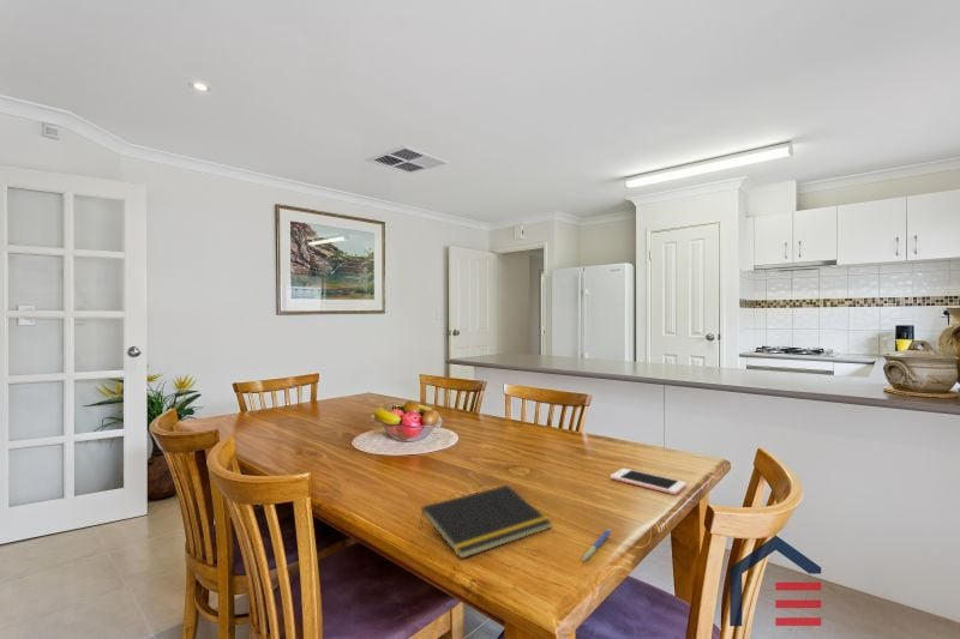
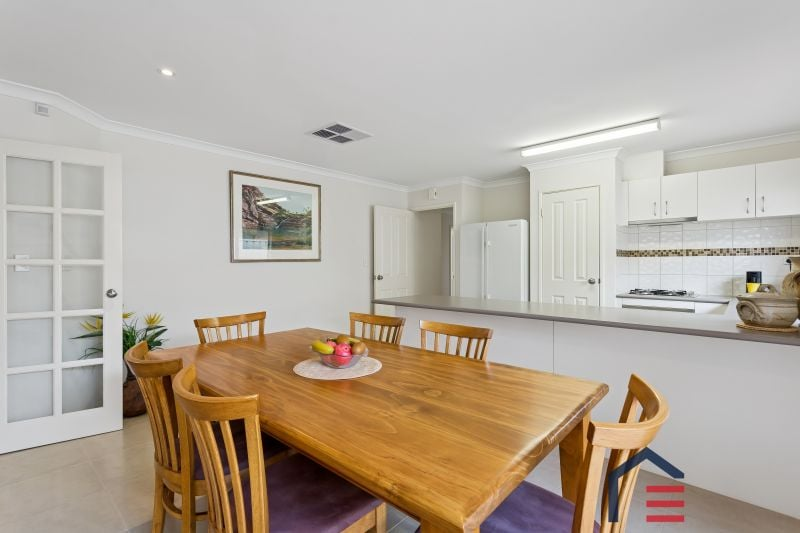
- notepad (486, 517)
- cell phone (647, 480)
- pen (596, 544)
